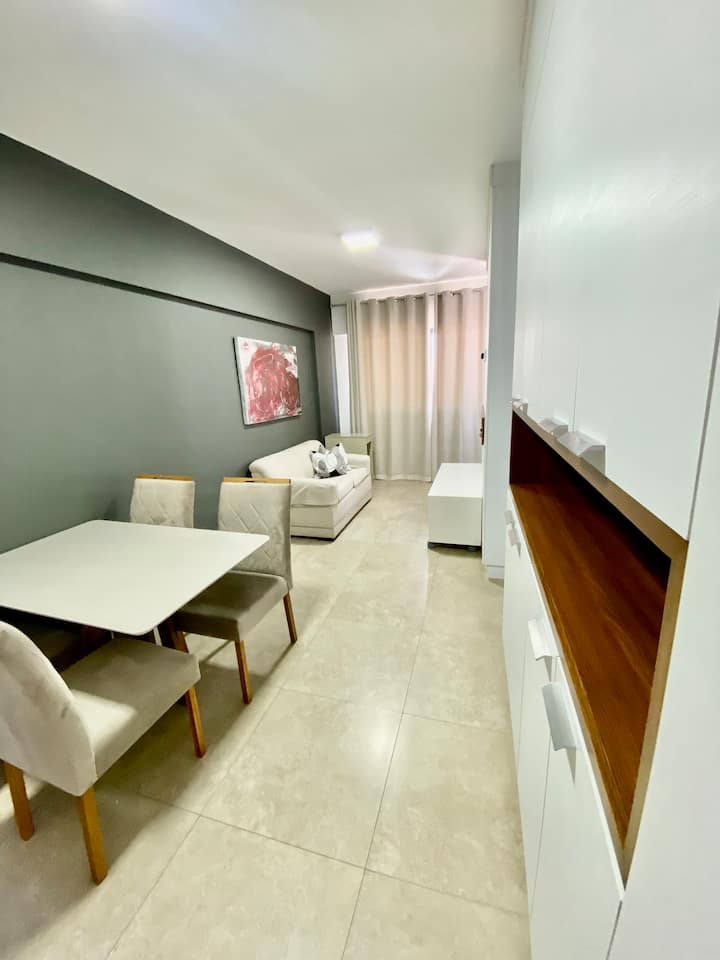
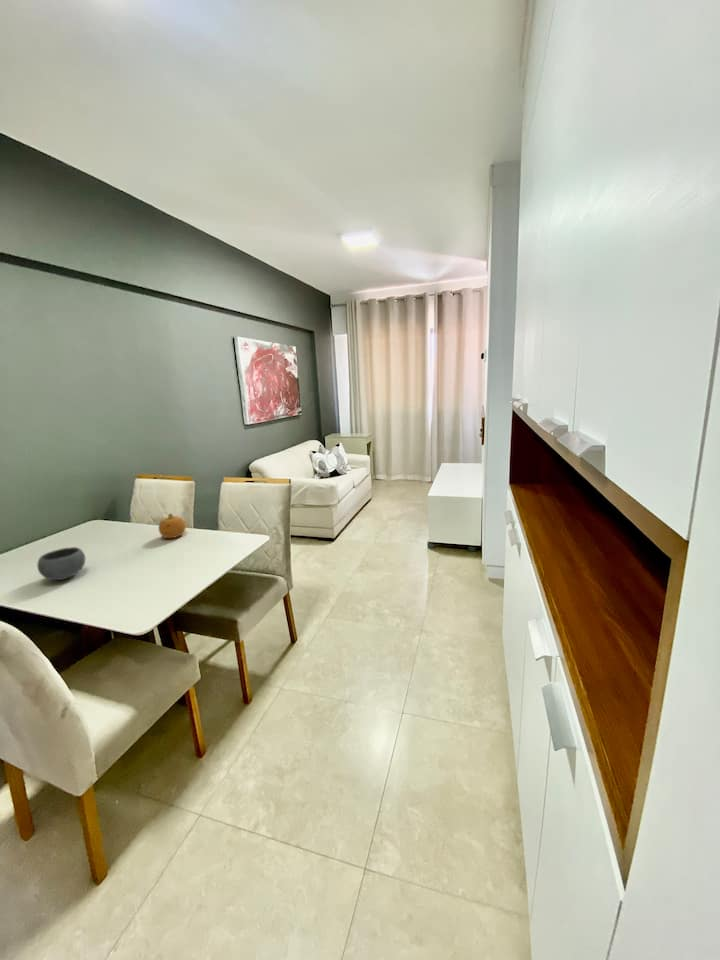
+ bowl (62, 565)
+ fruit (171, 524)
